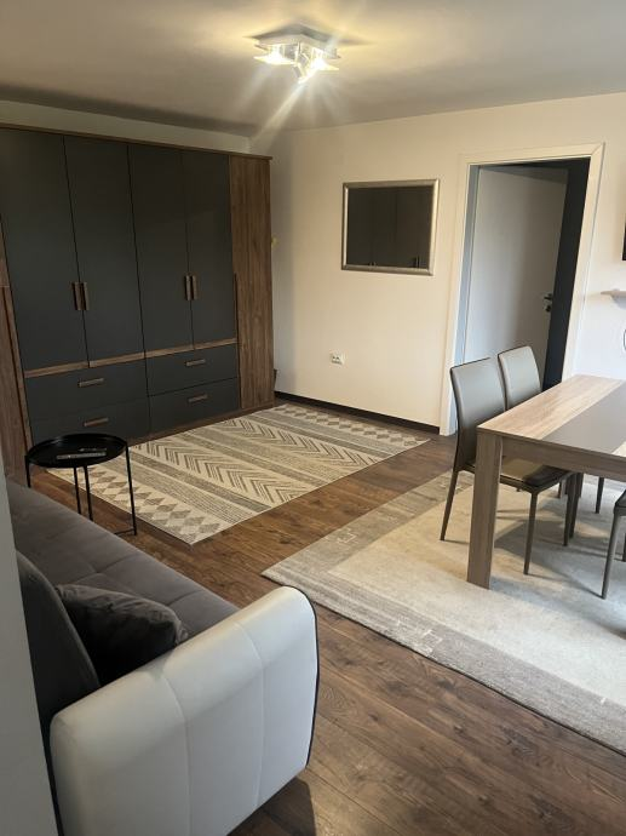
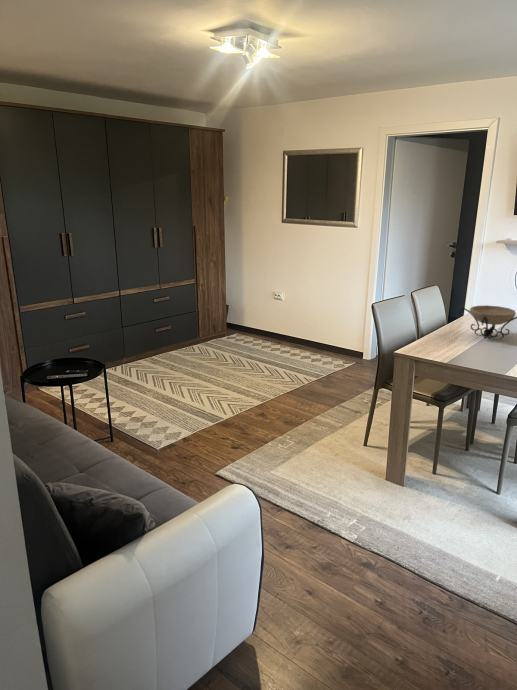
+ decorative bowl (490, 323)
